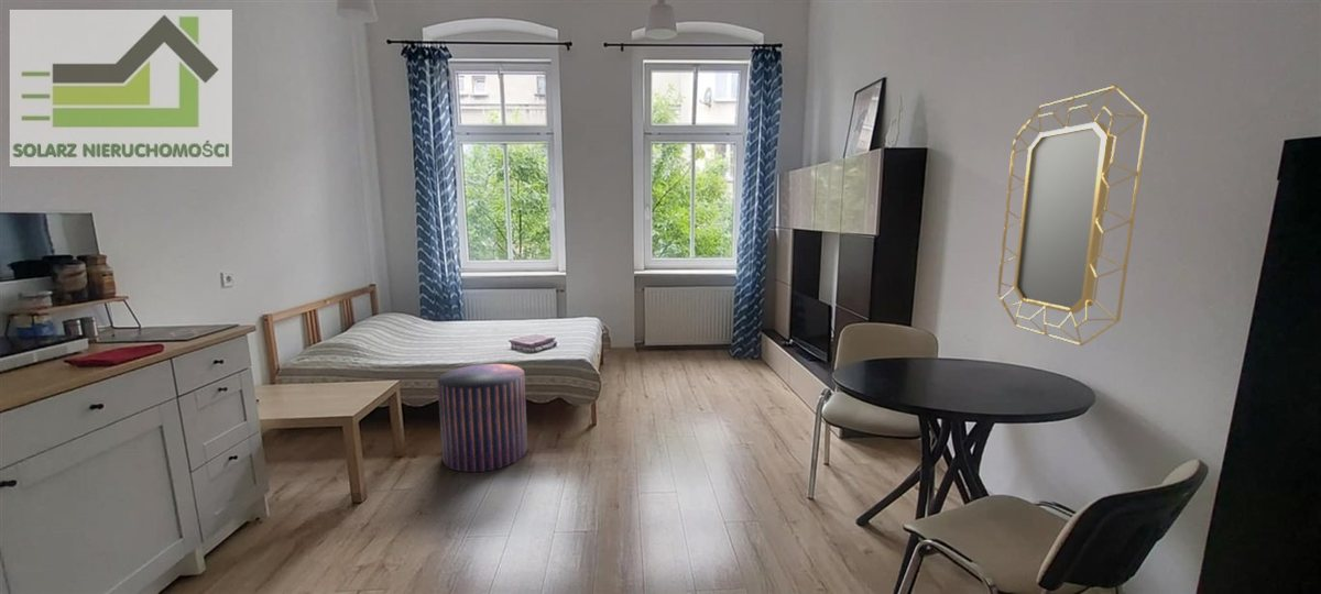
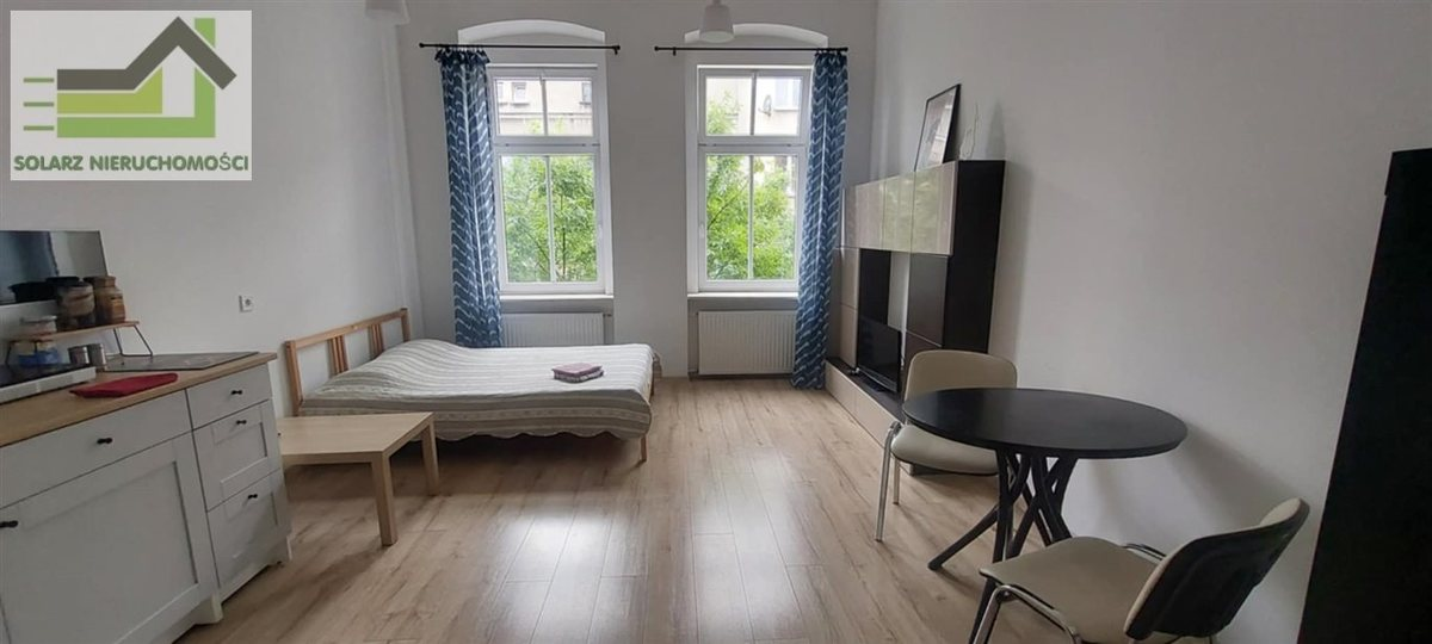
- home mirror (1055, 219)
- pouf (483, 414)
